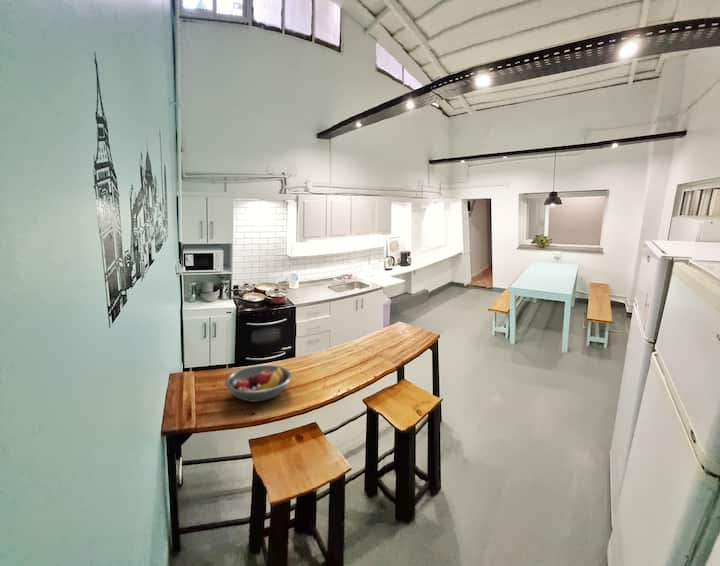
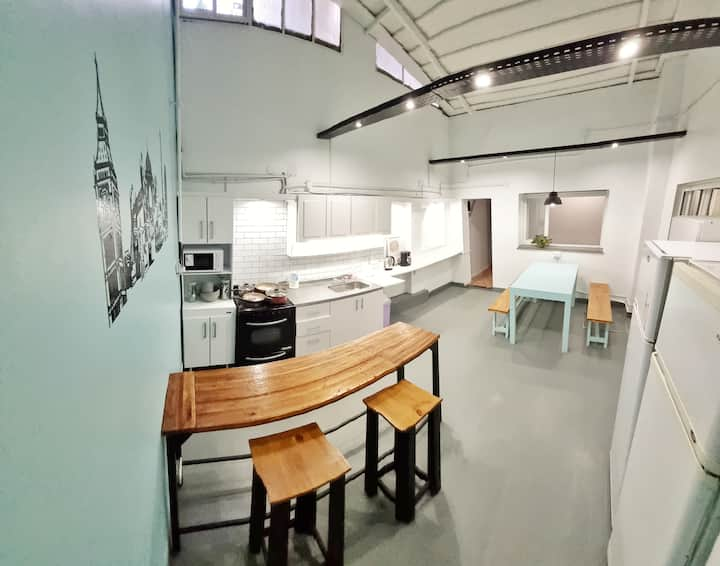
- fruit bowl (259, 383)
